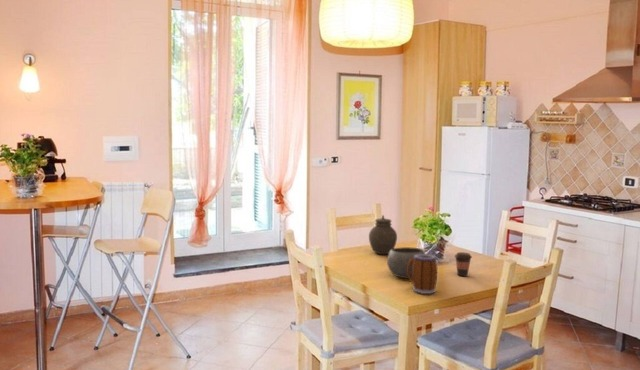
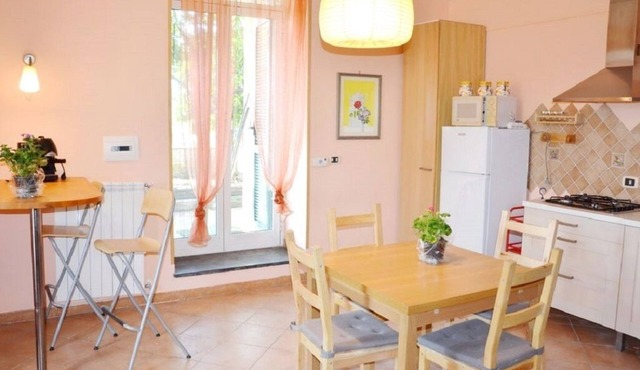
- mug (422, 273)
- bowl (406, 262)
- jar (382, 234)
- coffee cup (462, 264)
